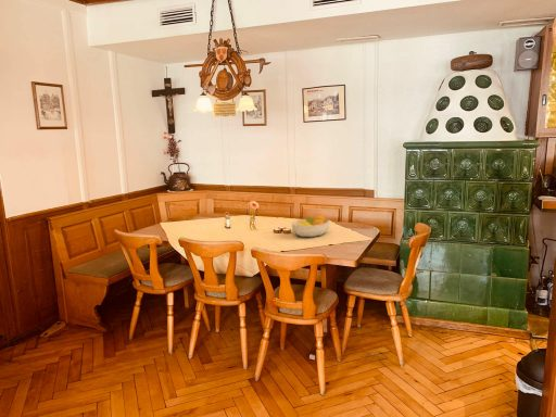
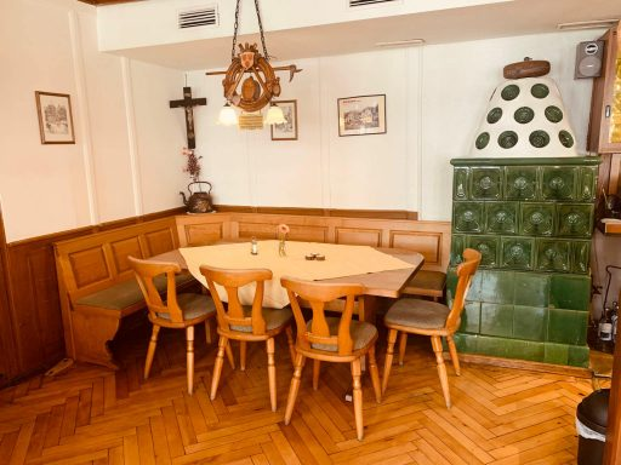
- fruit bowl (311, 225)
